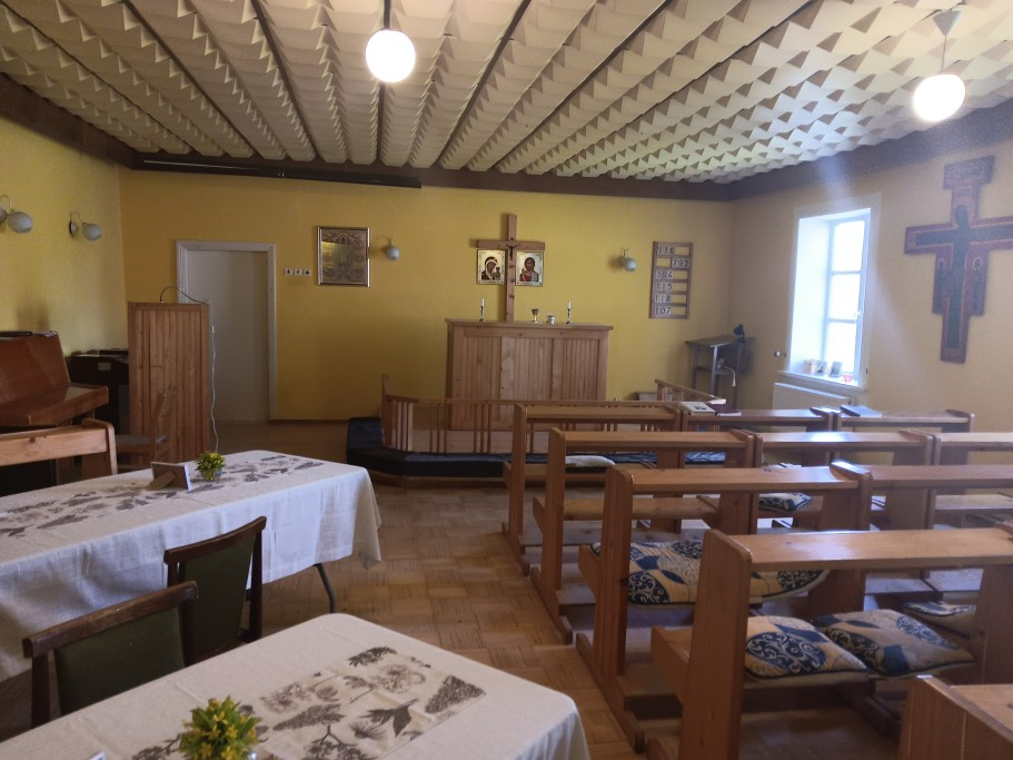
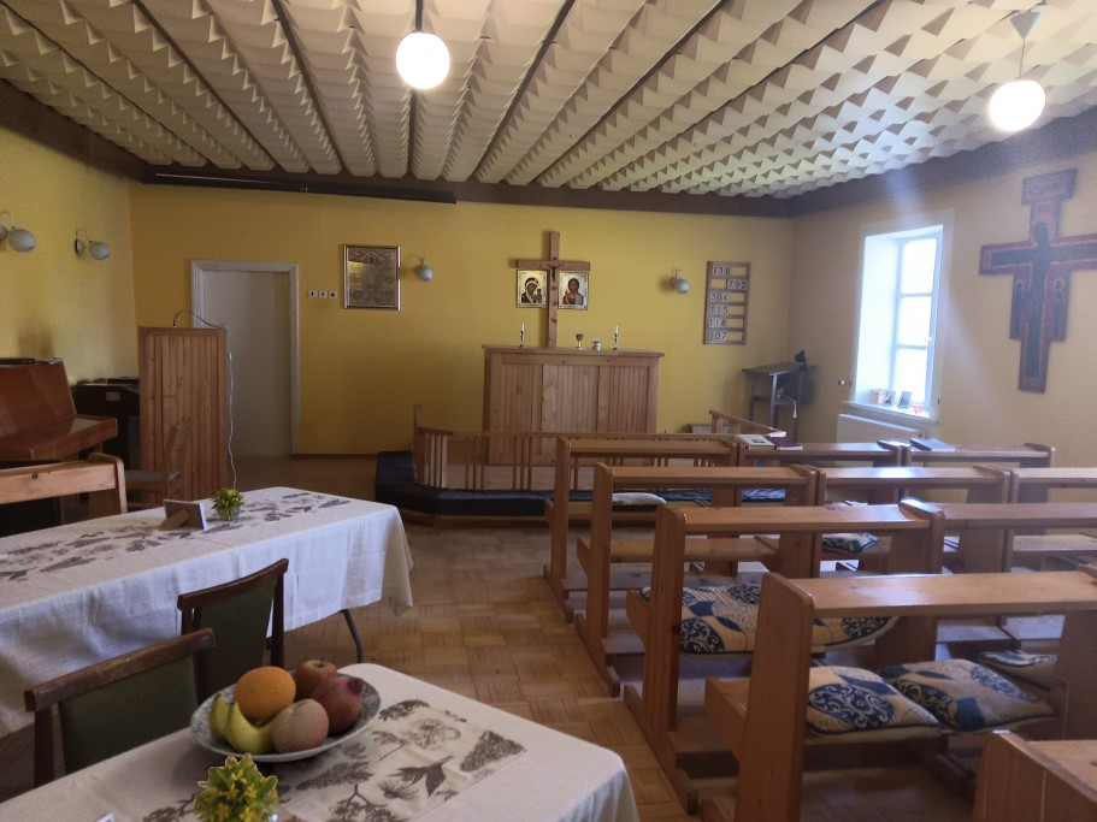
+ fruit bowl (289, 700)
